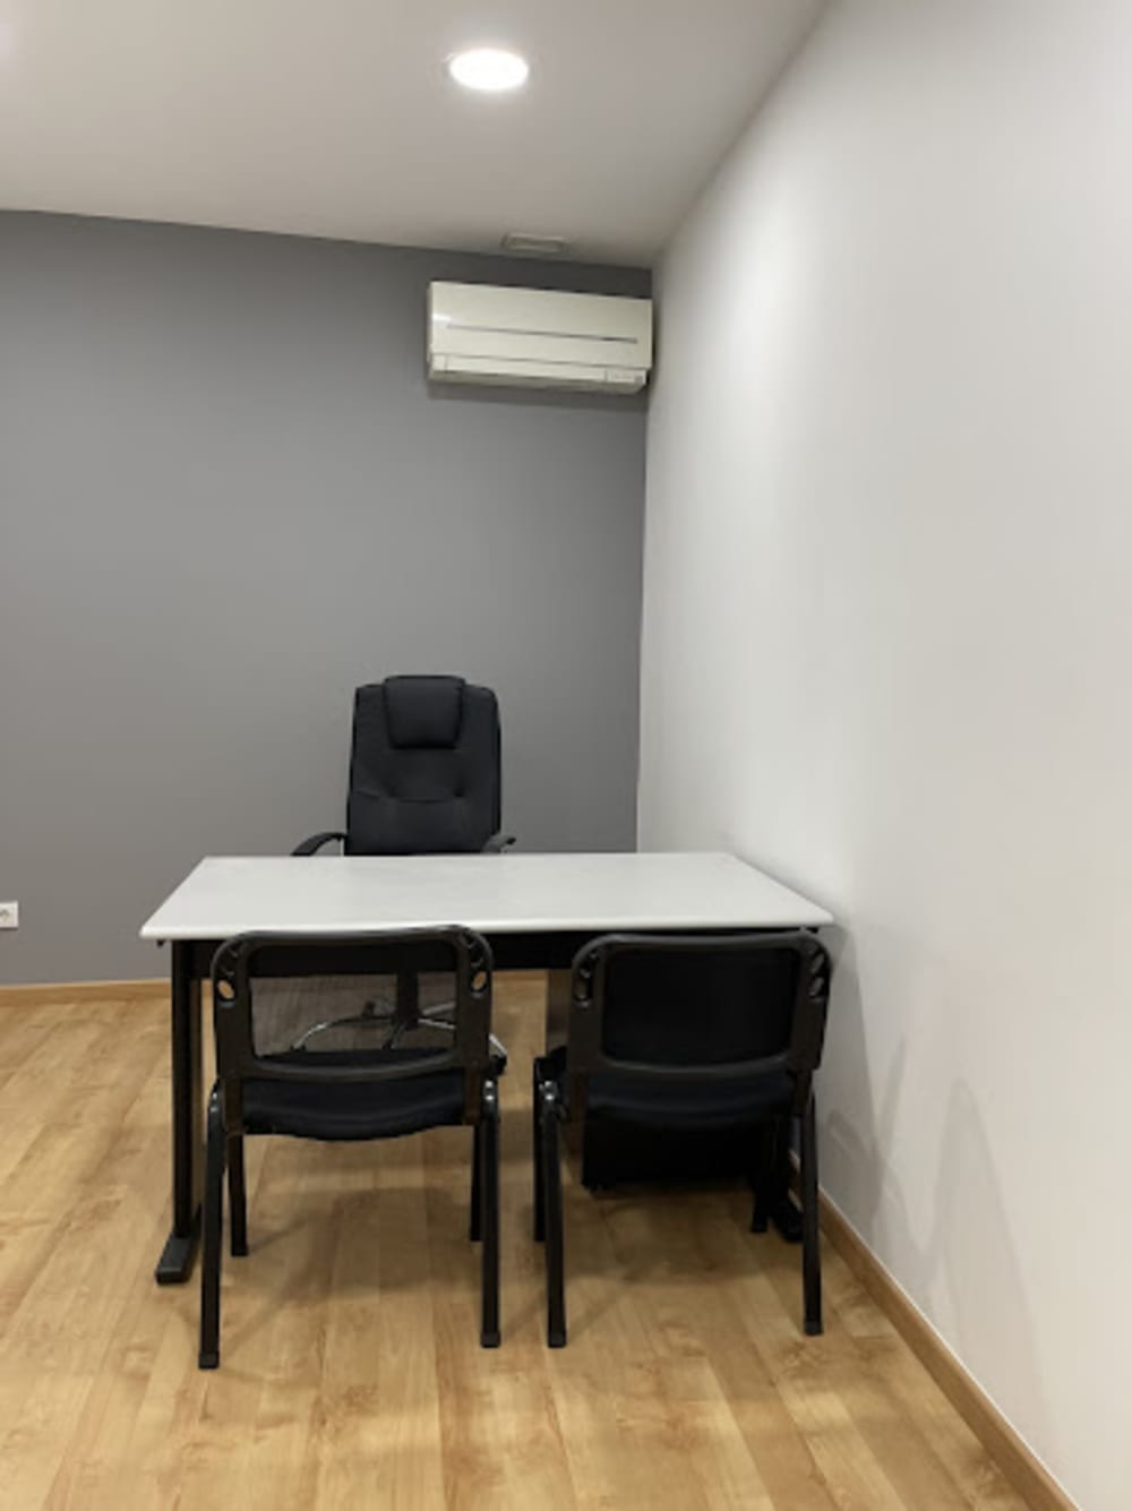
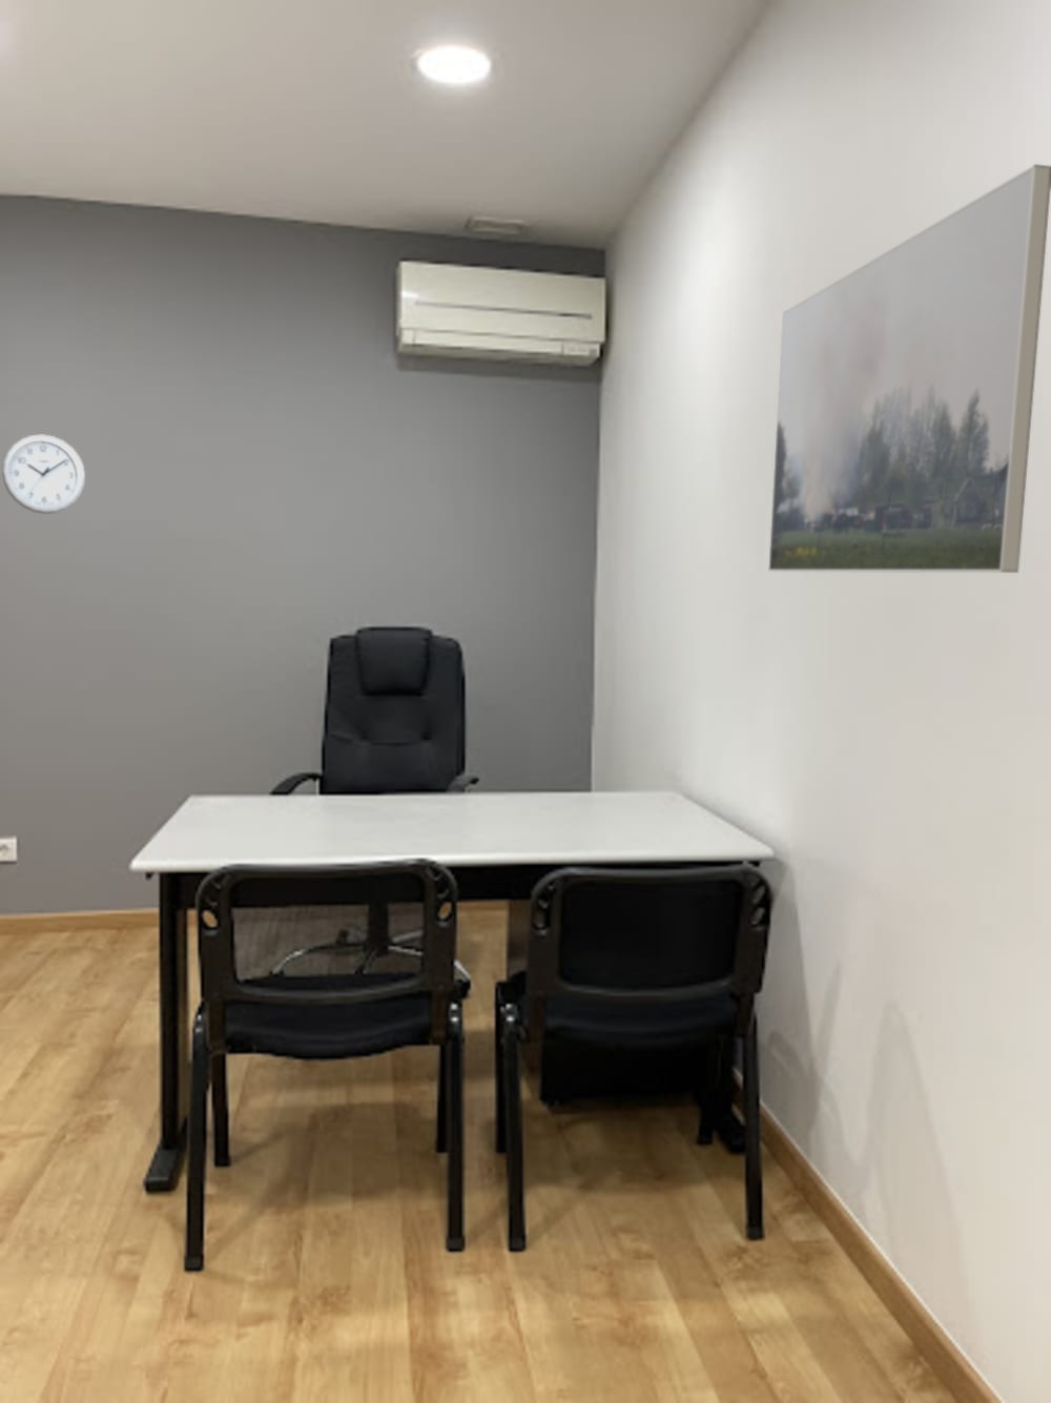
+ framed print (877, 416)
+ wall clock (43, 474)
